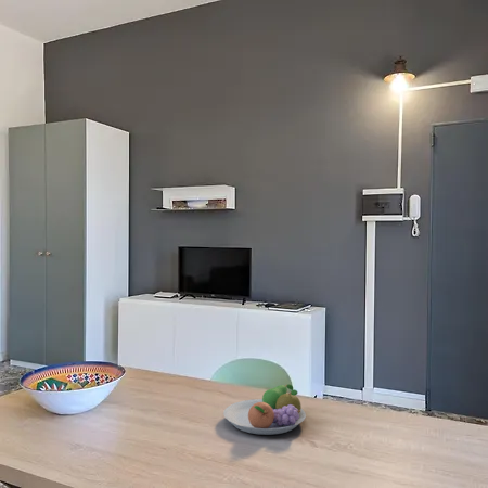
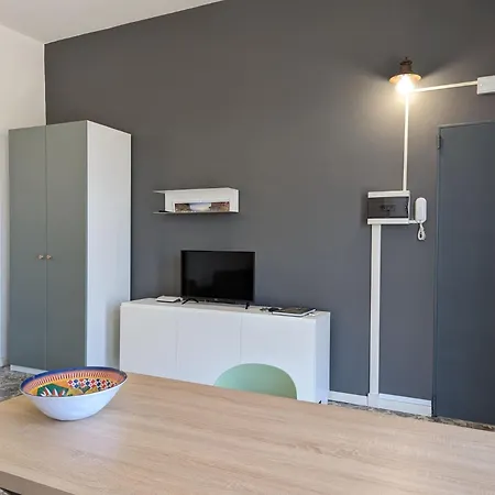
- fruit bowl (267, 403)
